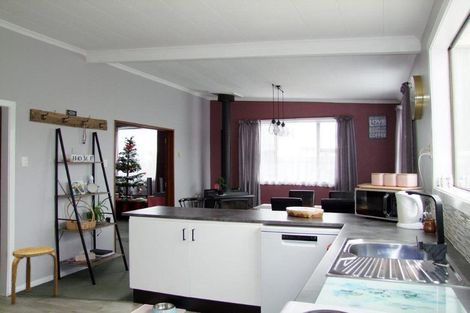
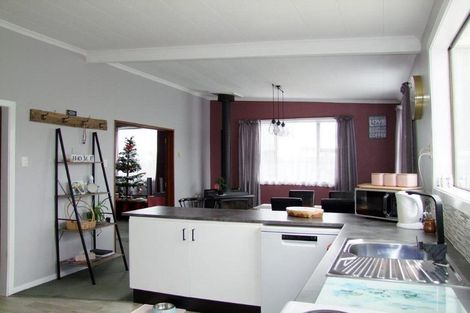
- stool (30, 273)
